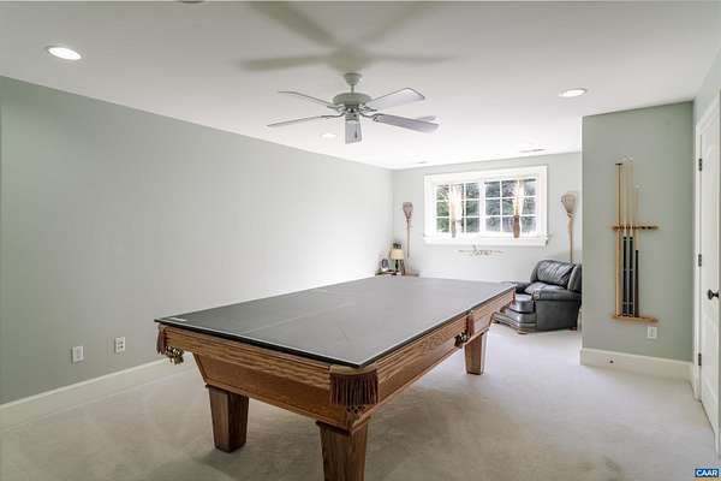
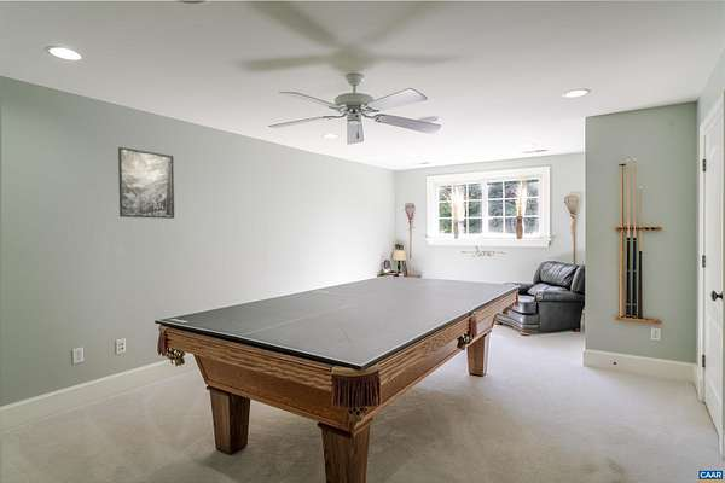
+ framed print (147, 185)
